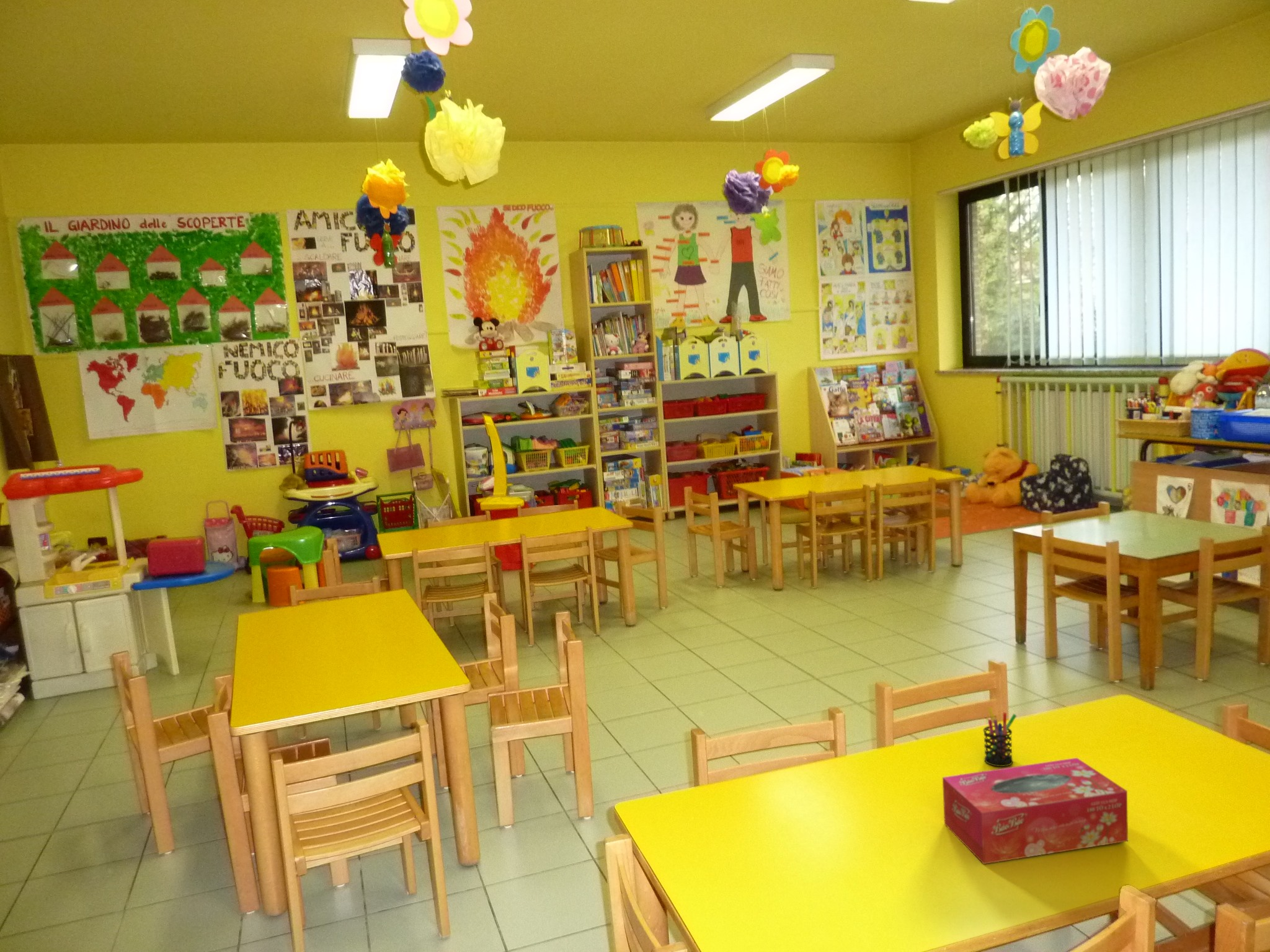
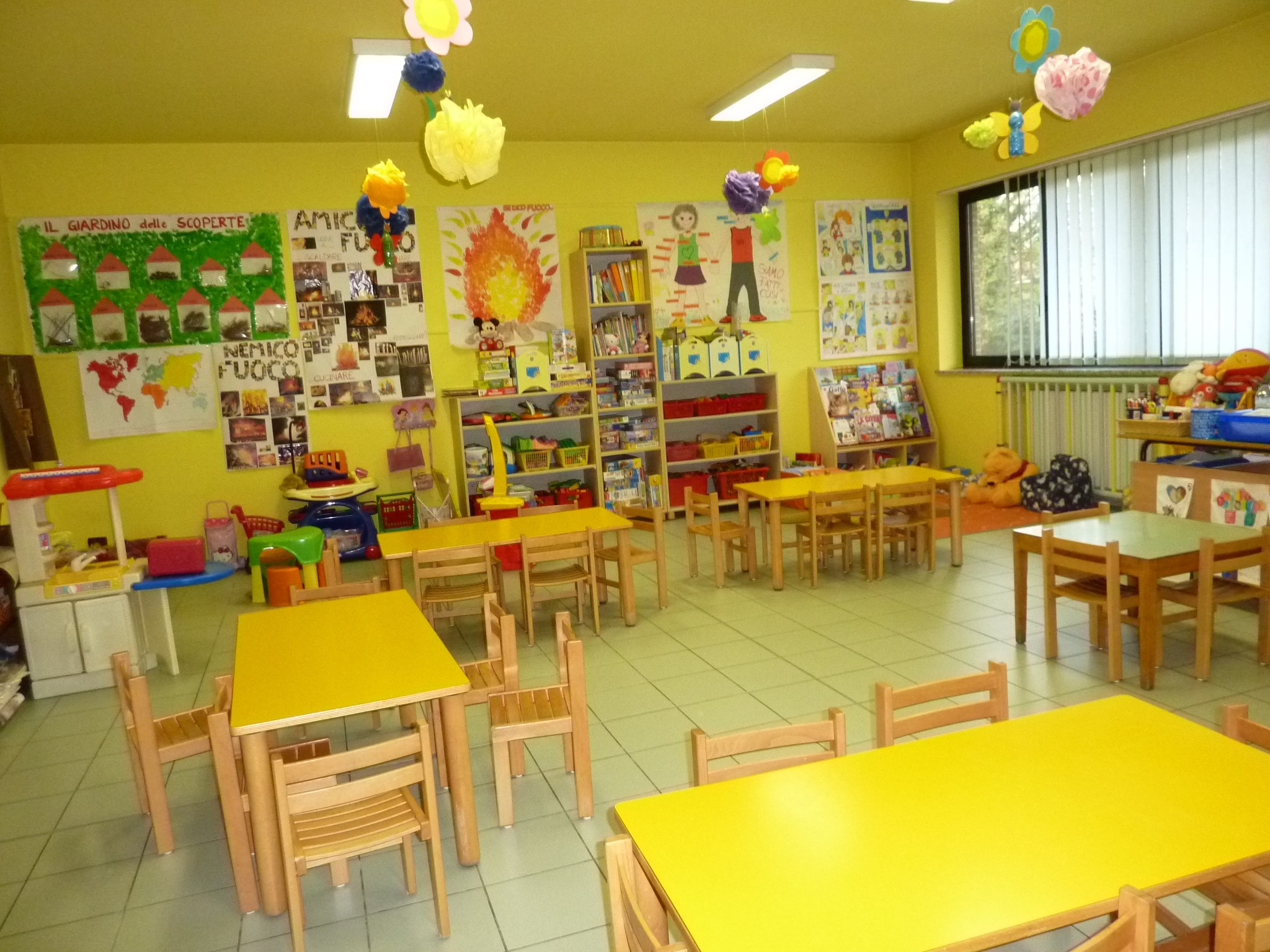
- pen holder (1001, 734)
- tissue box (1032, 808)
